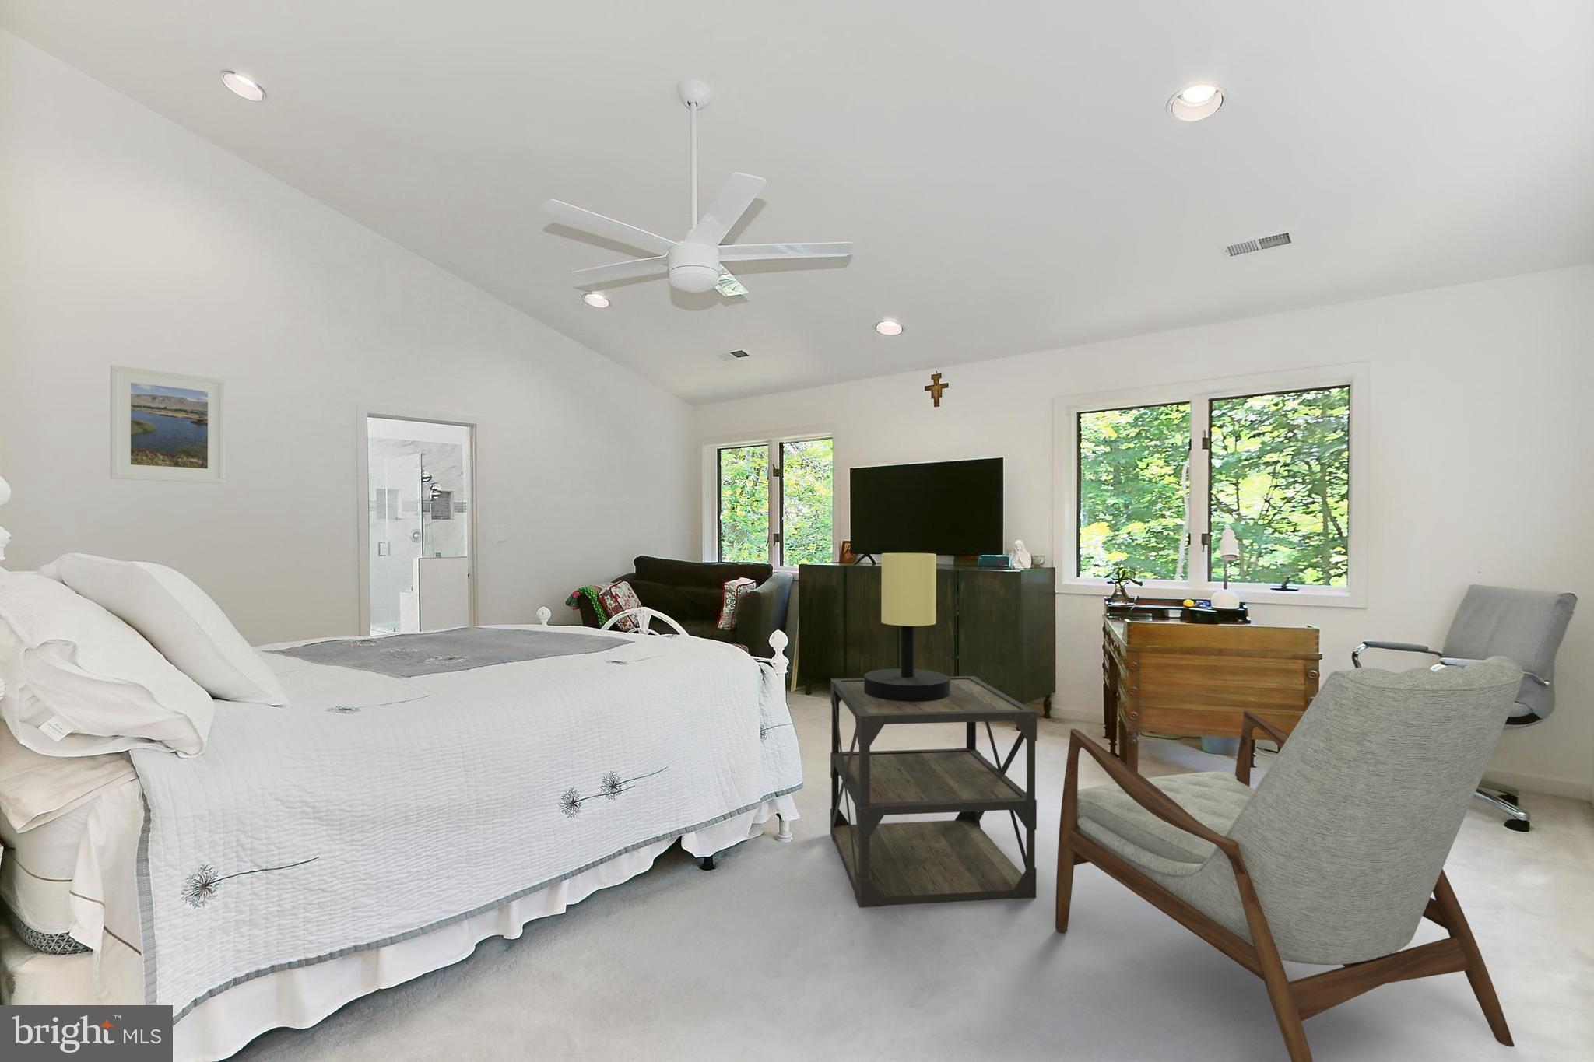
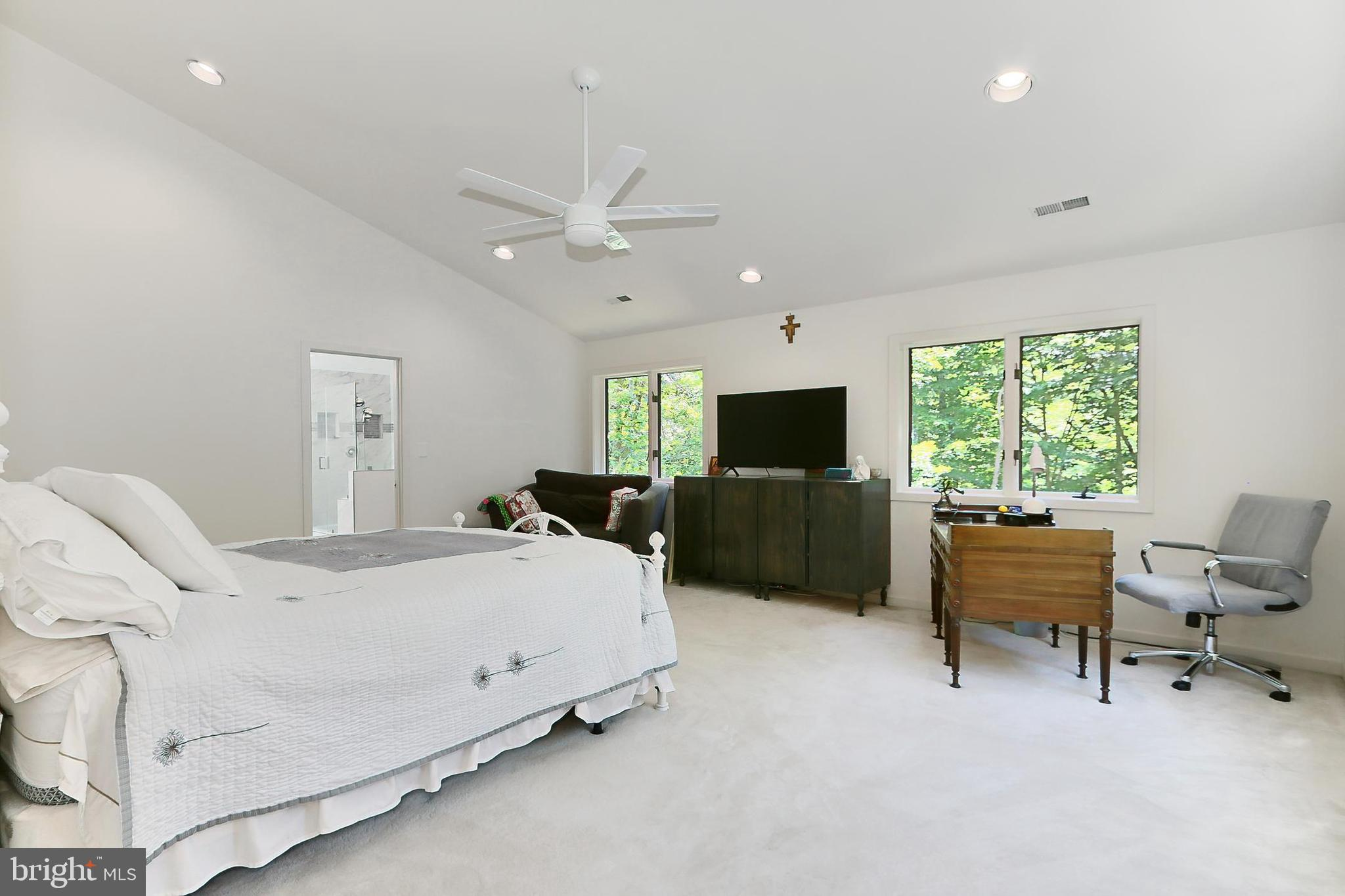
- armchair (1274, 812)
- side table (923, 778)
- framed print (169, 427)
- table lamp (907, 621)
